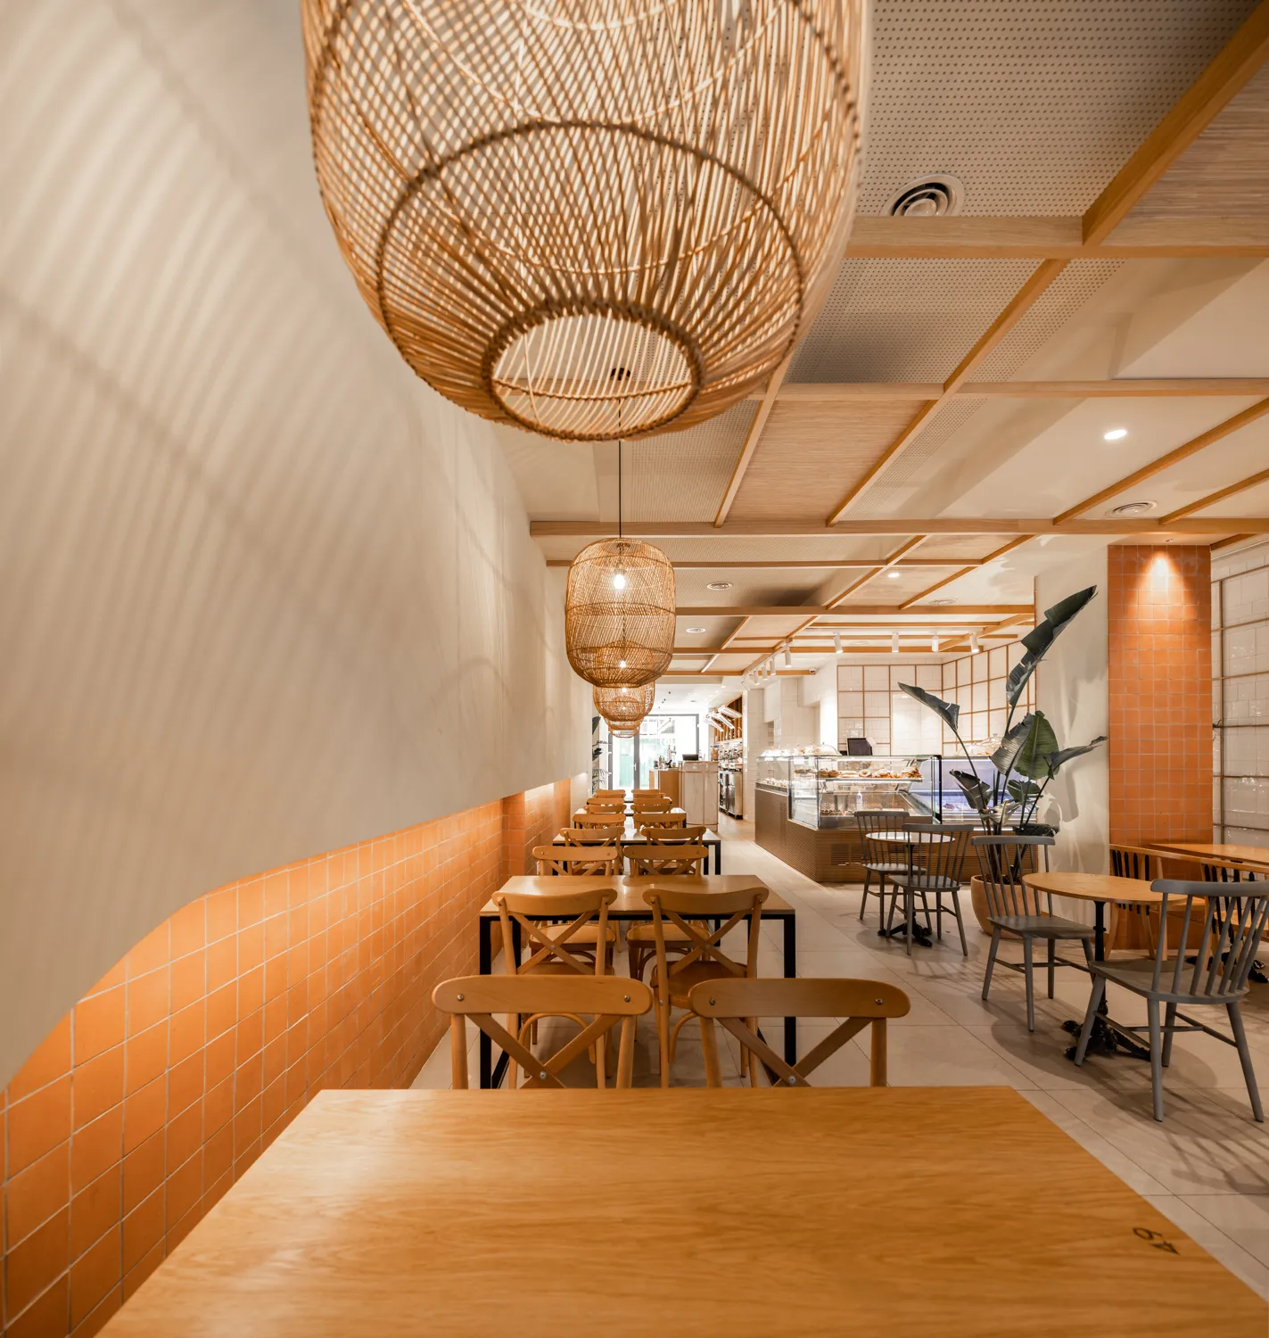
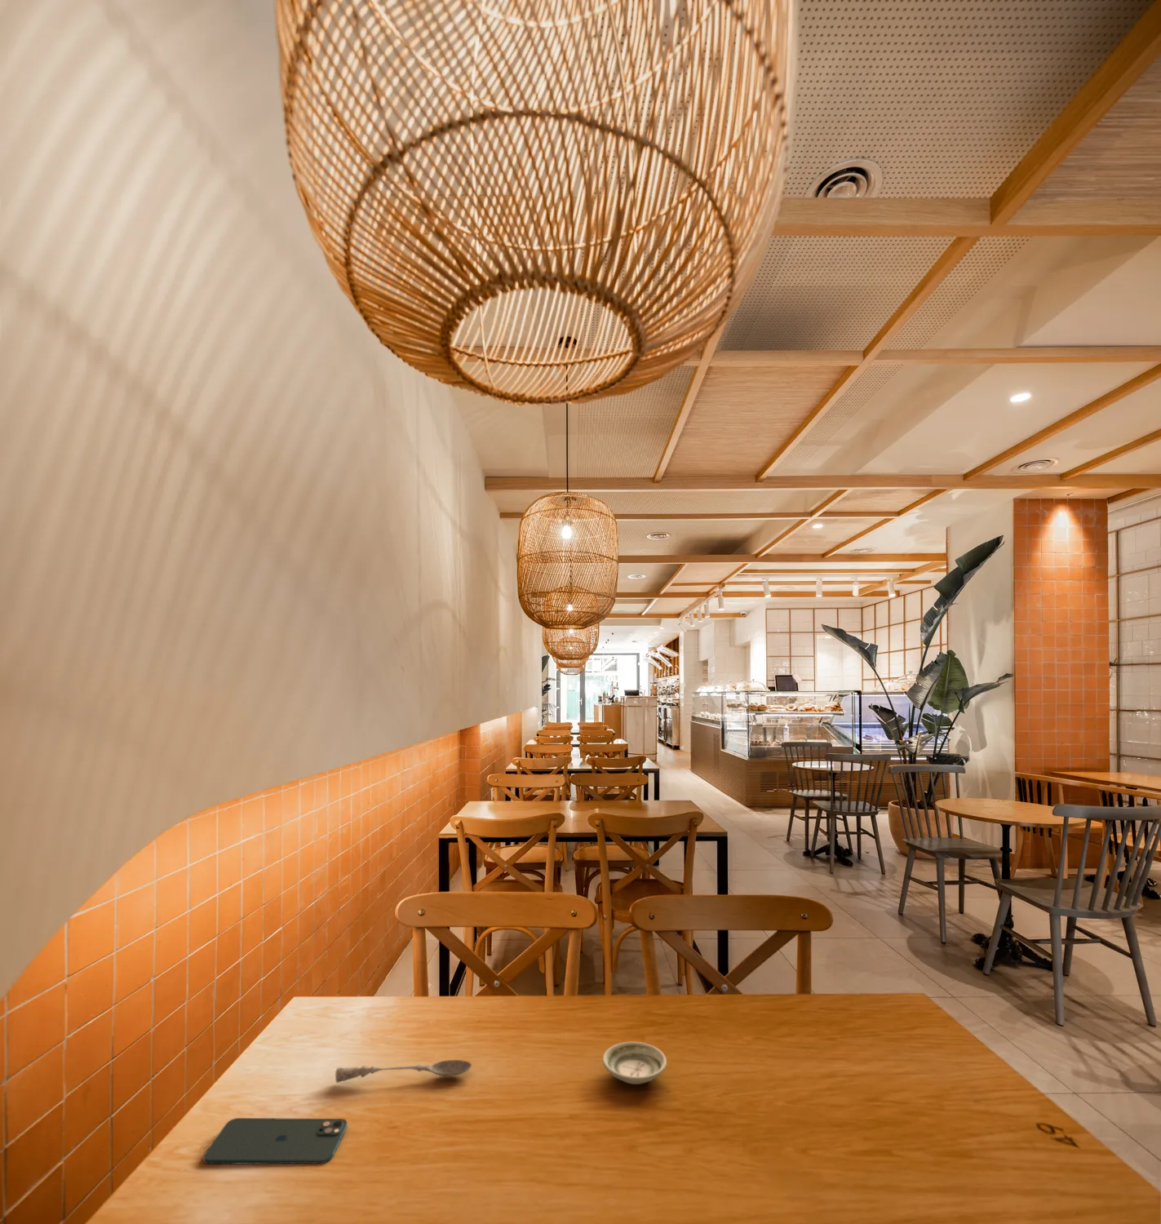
+ saucer (634, 1066)
+ soupspoon (404, 1068)
+ smartphone (277, 1139)
